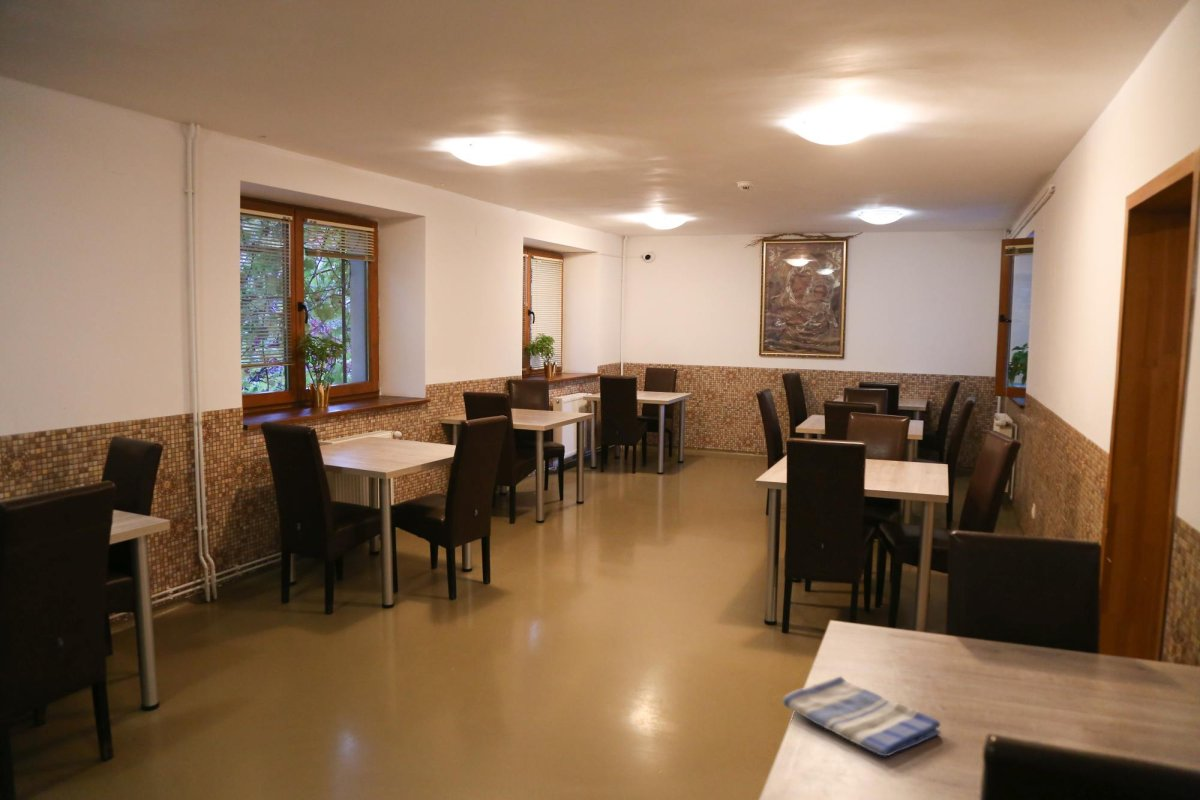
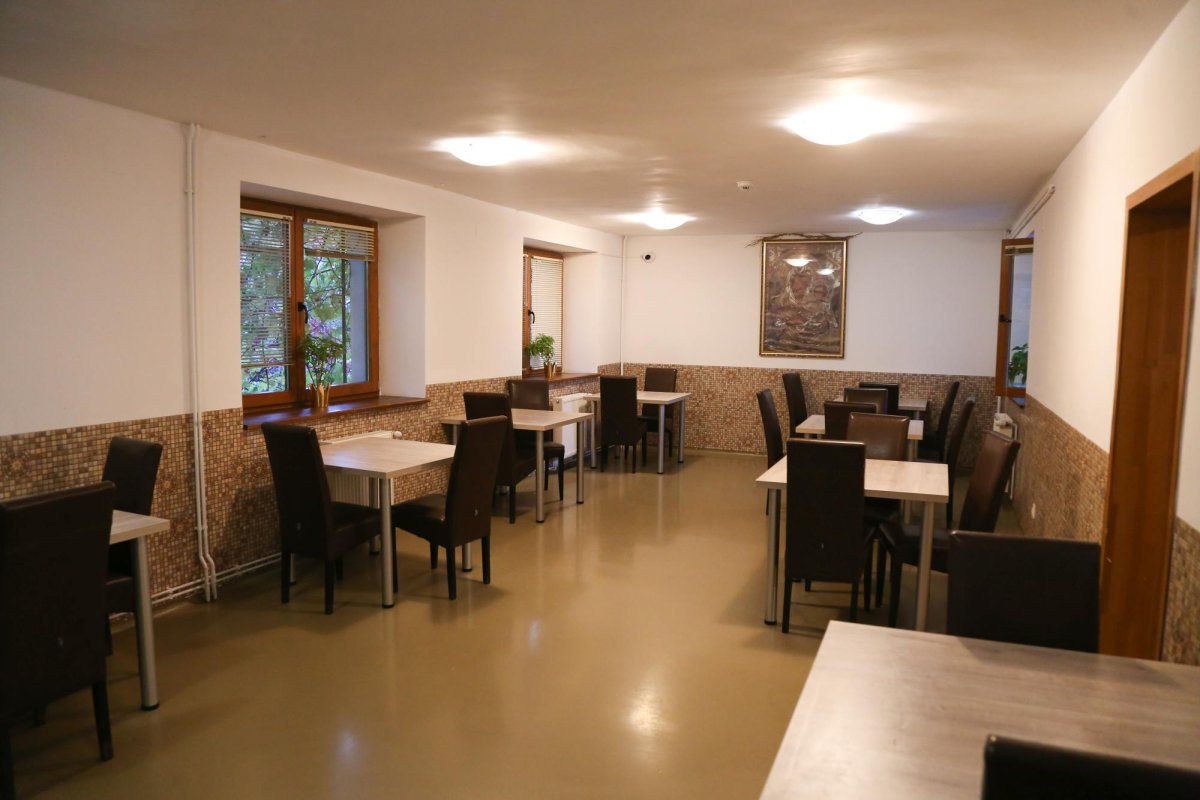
- dish towel (858, 712)
